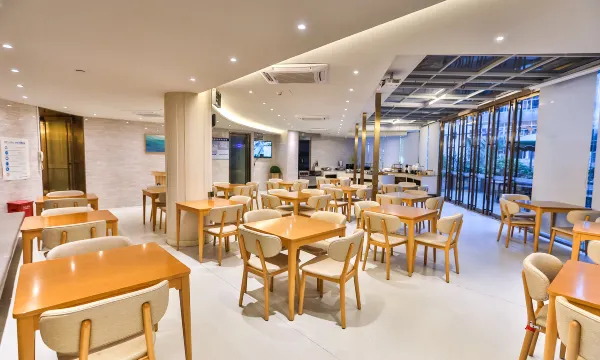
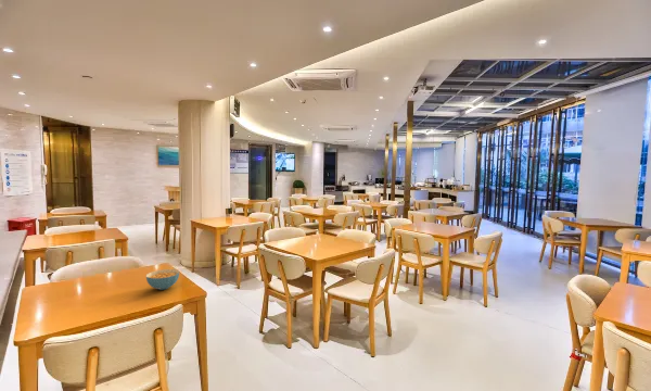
+ cereal bowl (163, 280)
